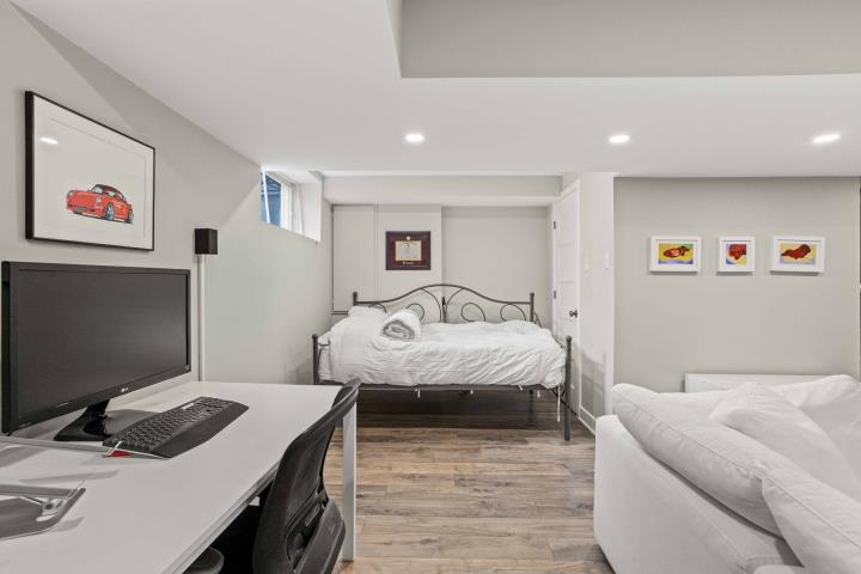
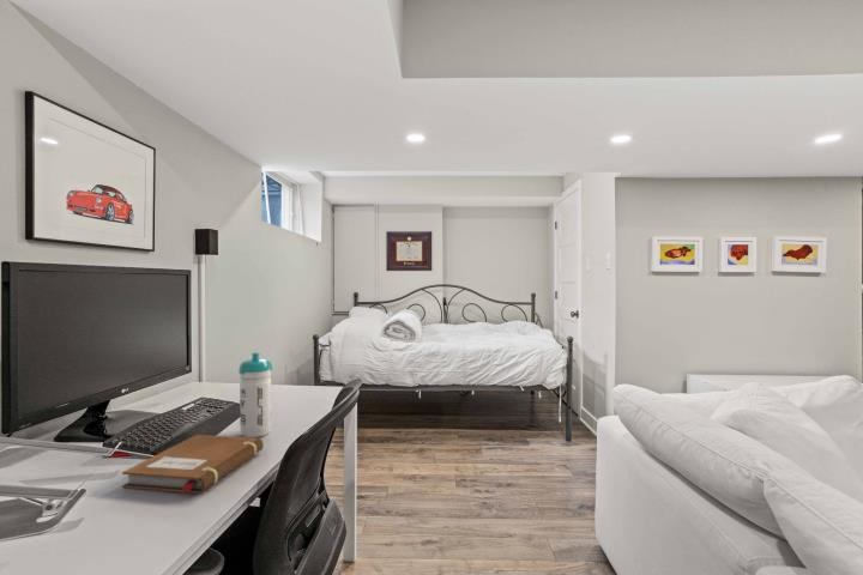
+ notebook (198, 461)
+ water bottle (255, 393)
